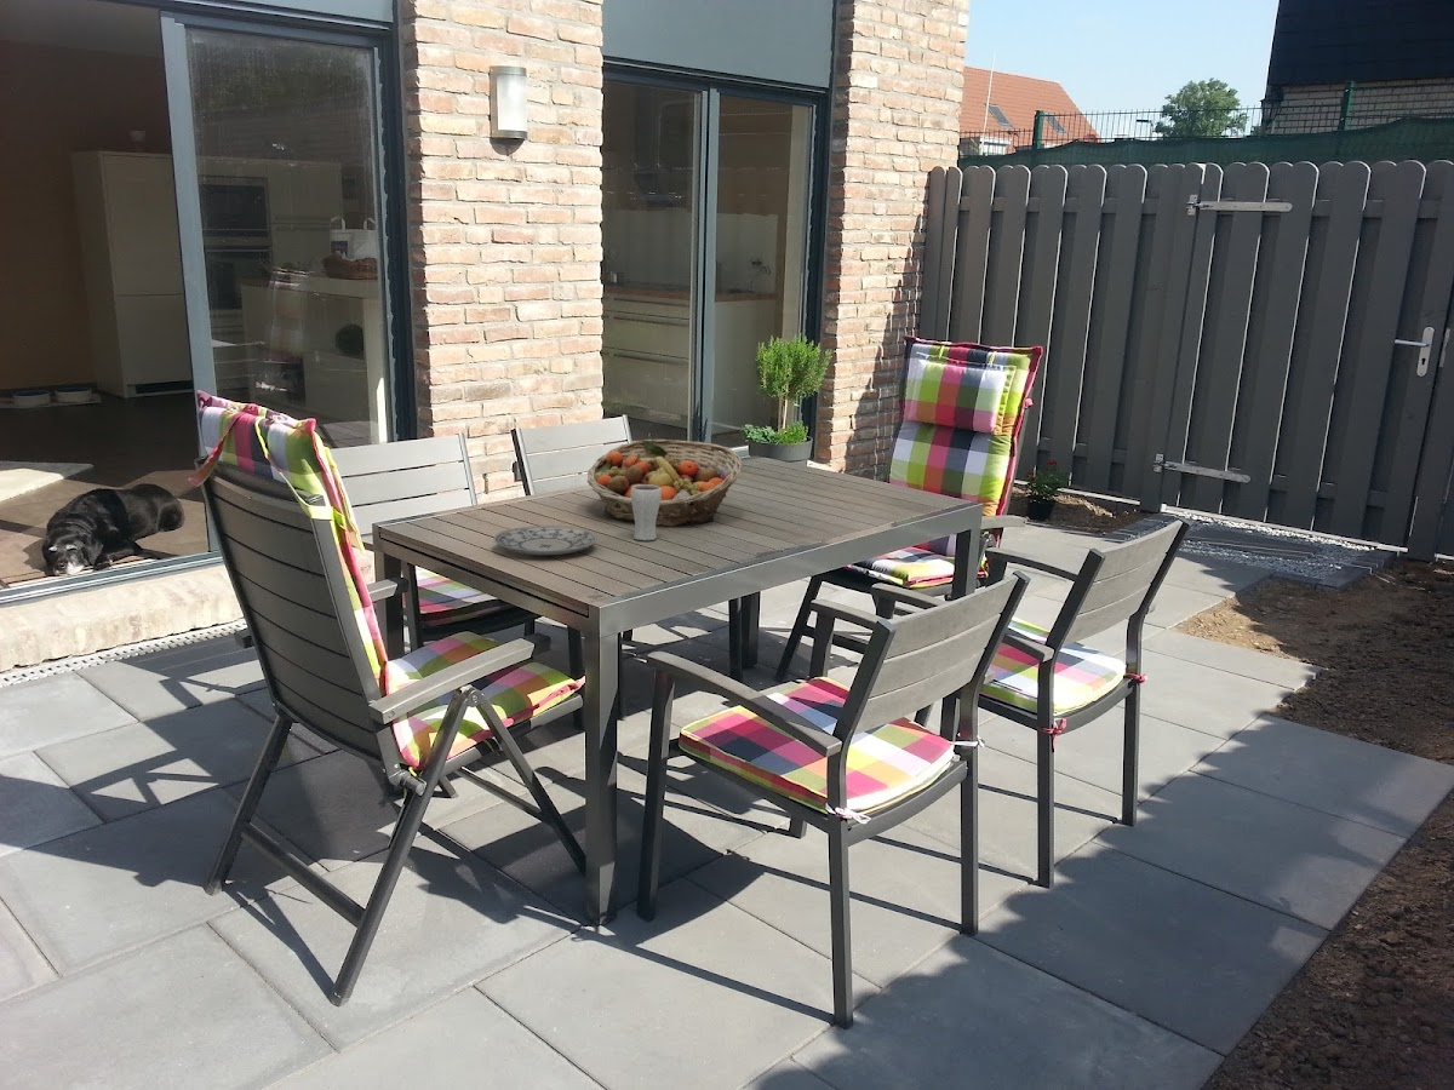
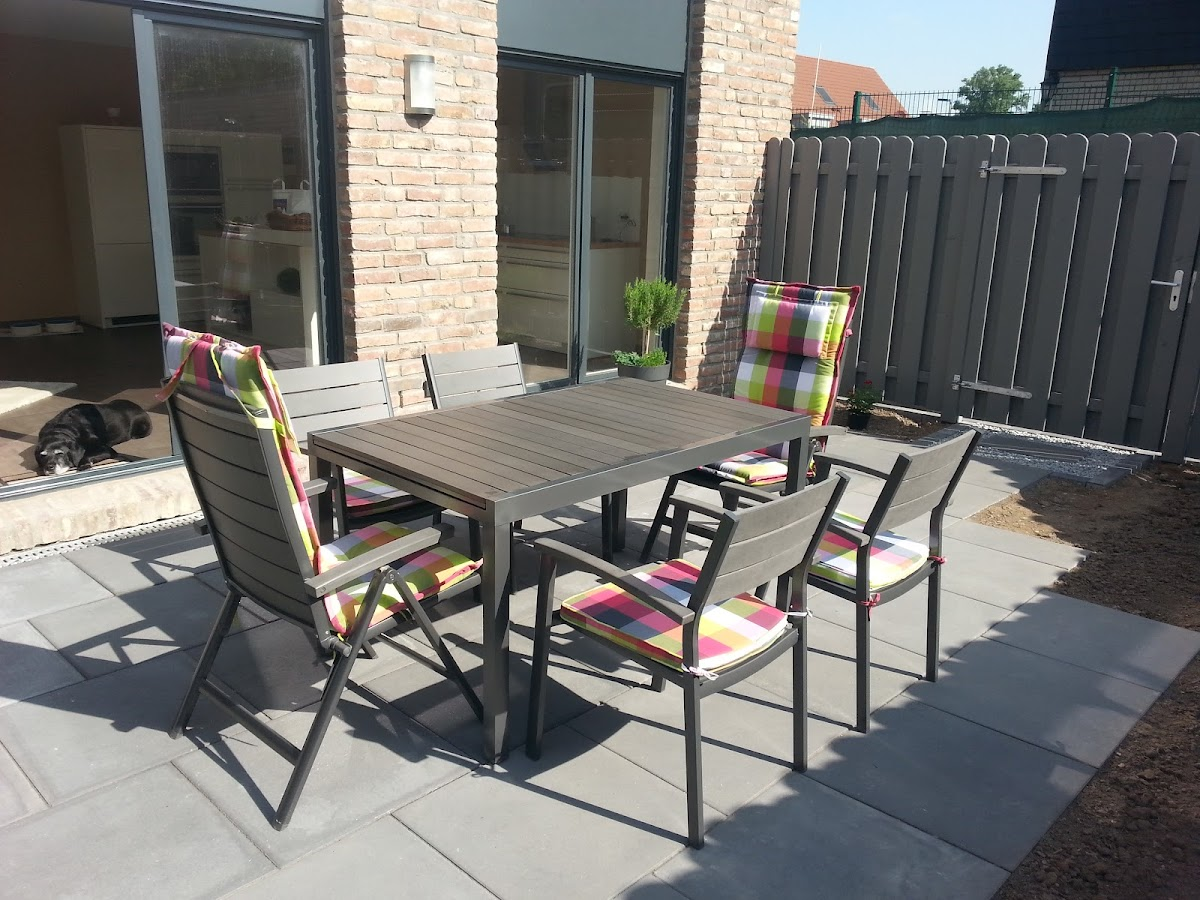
- fruit basket (664, 481)
- drinking glass (645, 512)
- plate (545, 543)
